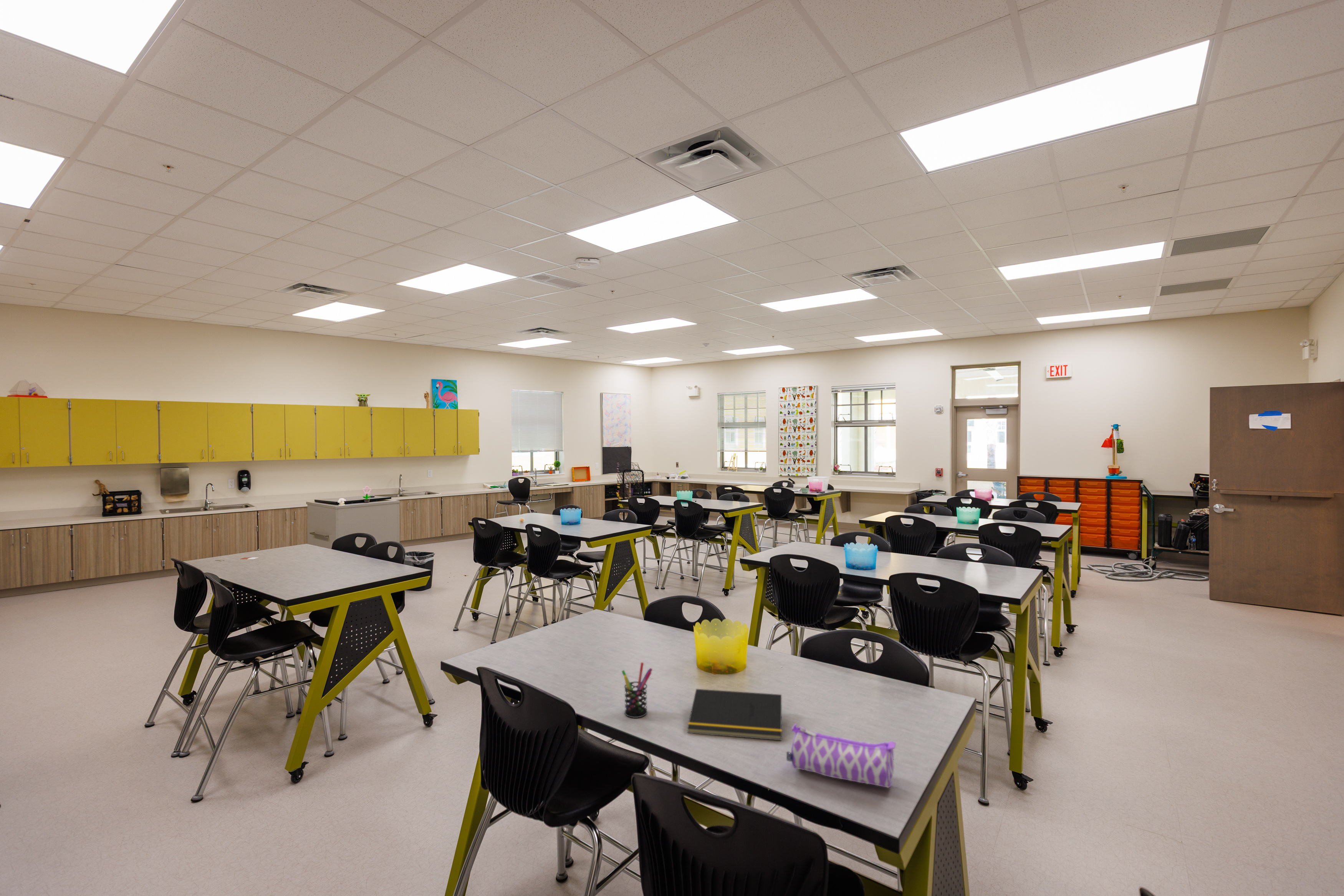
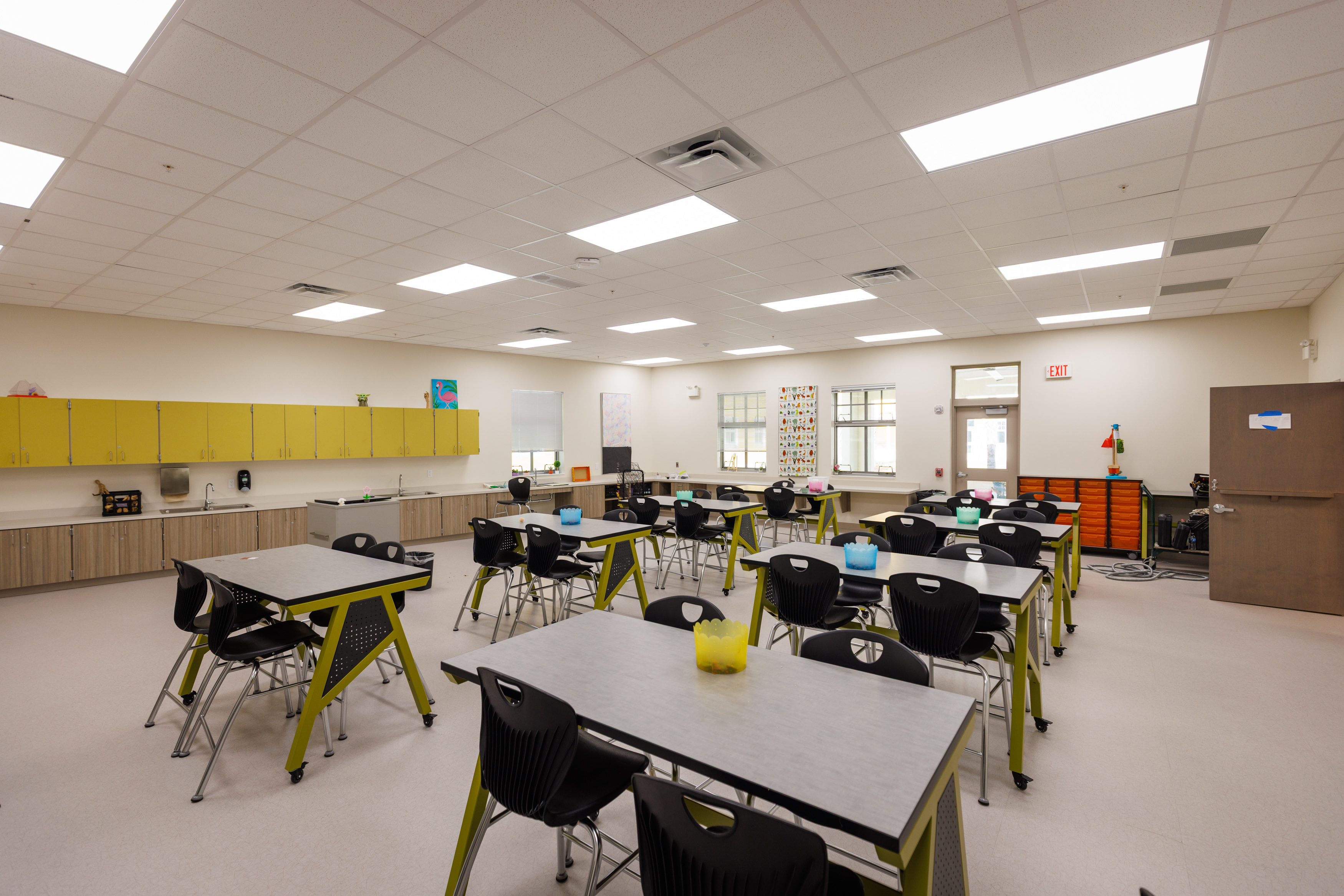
- notepad (736, 713)
- pen holder (634, 688)
- pencil case (841, 754)
